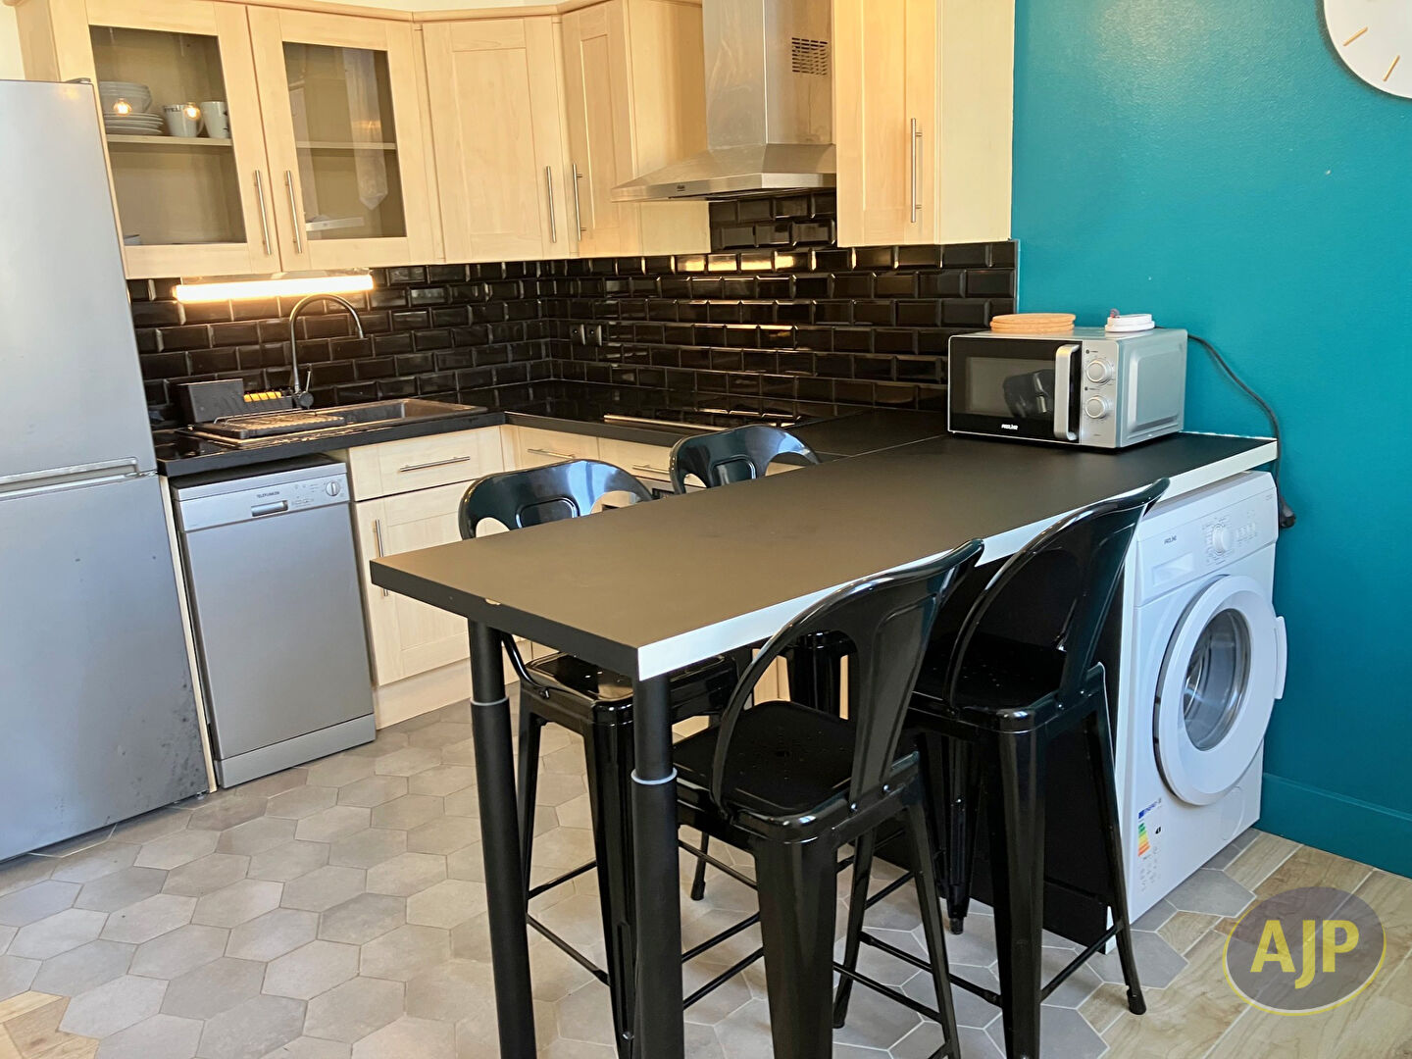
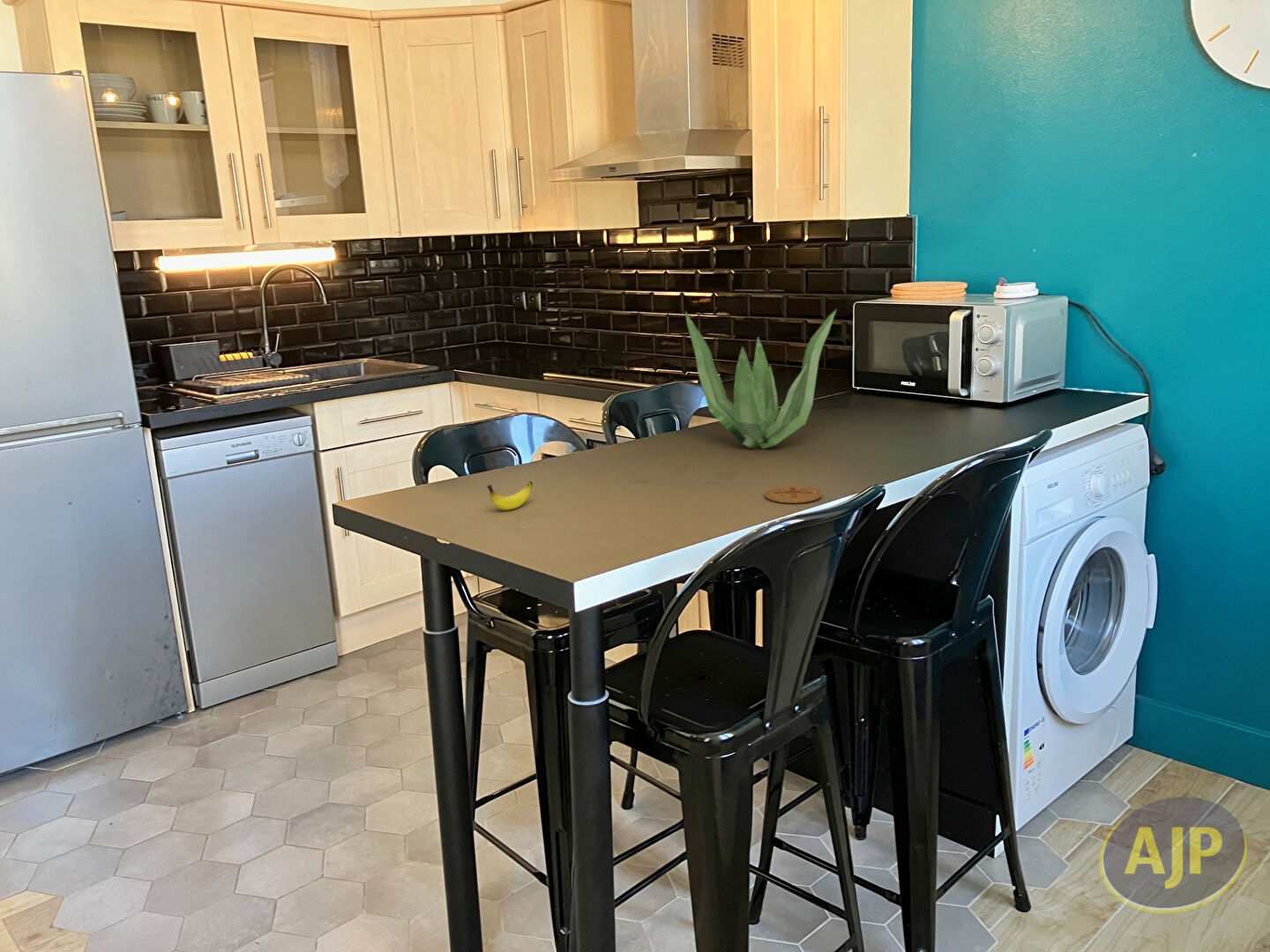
+ plant (766, 378)
+ banana (511, 495)
+ coaster (793, 494)
